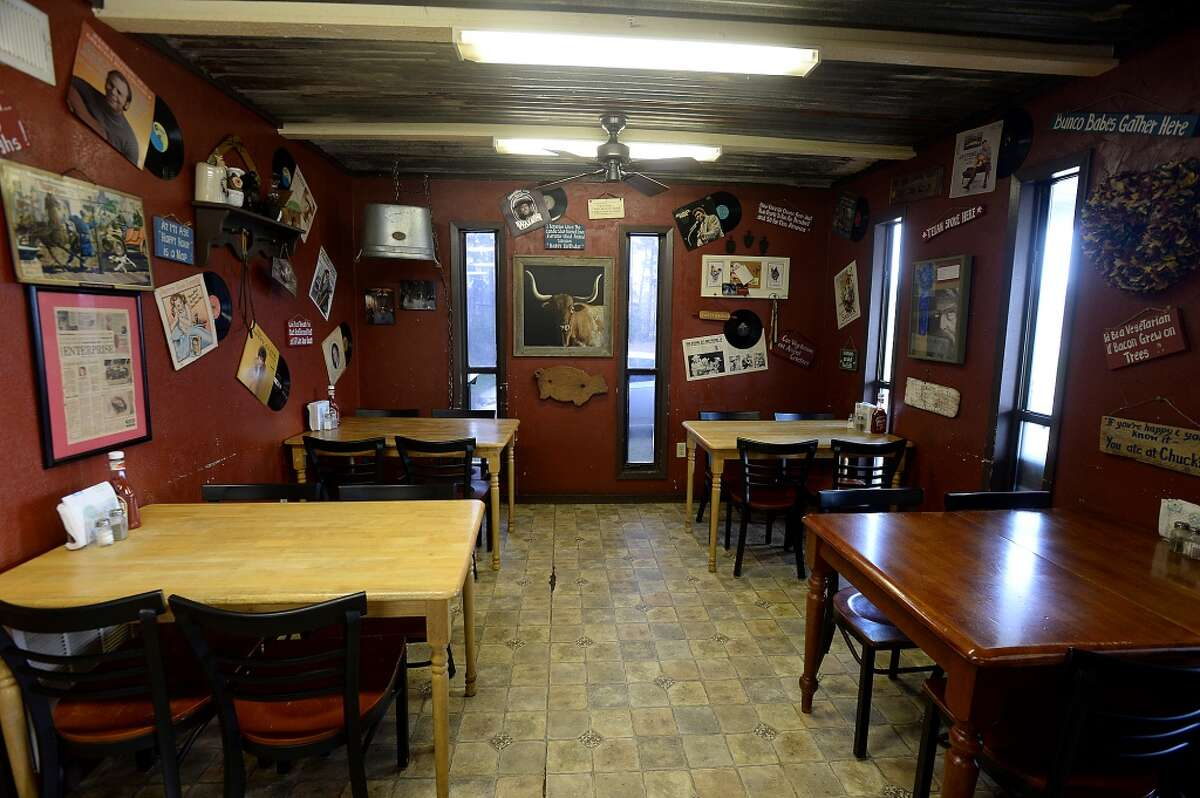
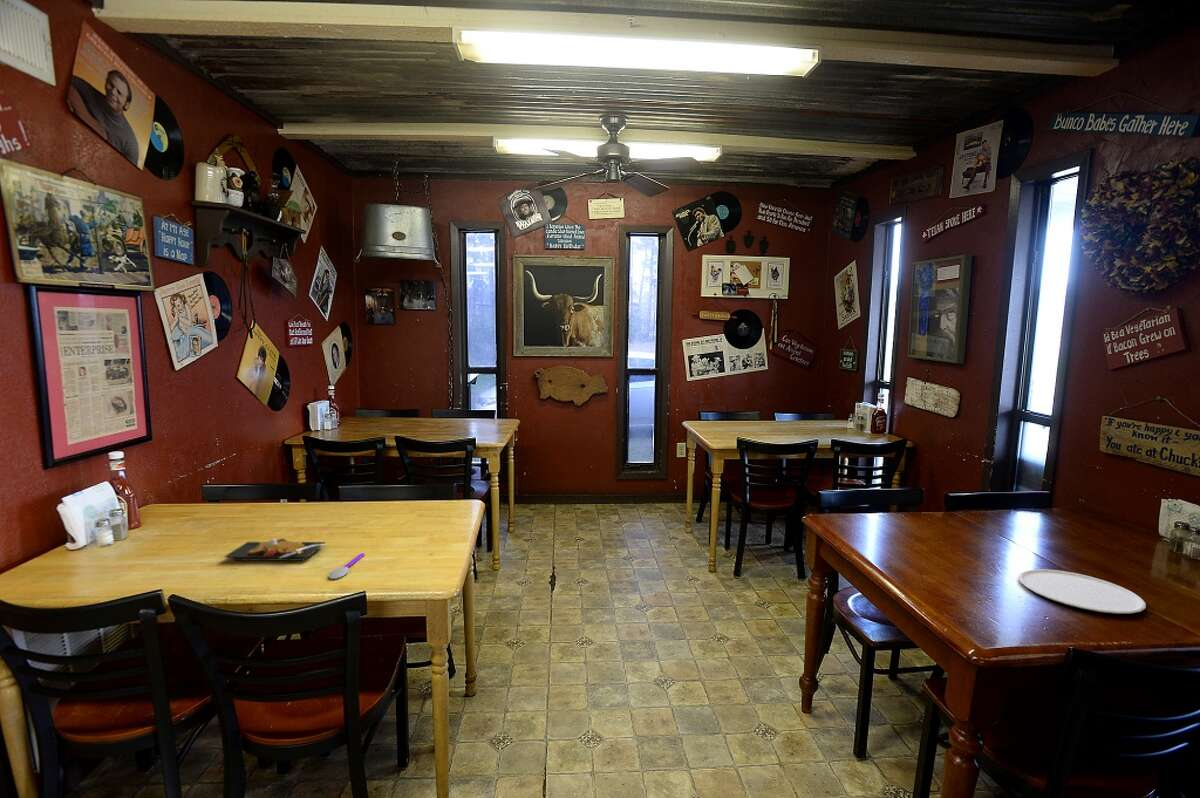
+ plate (276, 547)
+ plate (1078, 590)
+ spoon (348, 564)
